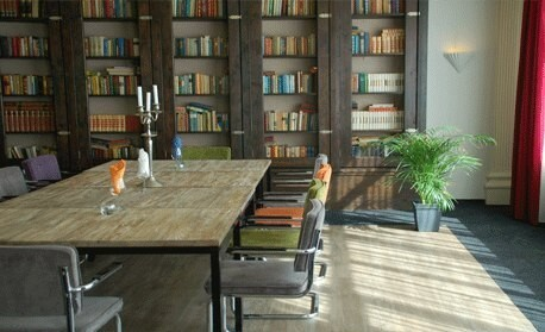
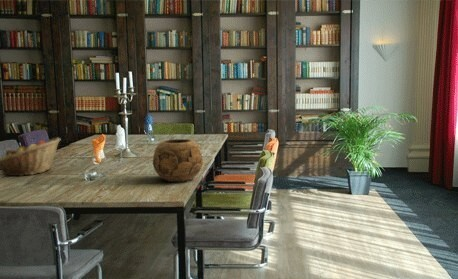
+ decorative bowl (177, 160)
+ fruit basket (29, 155)
